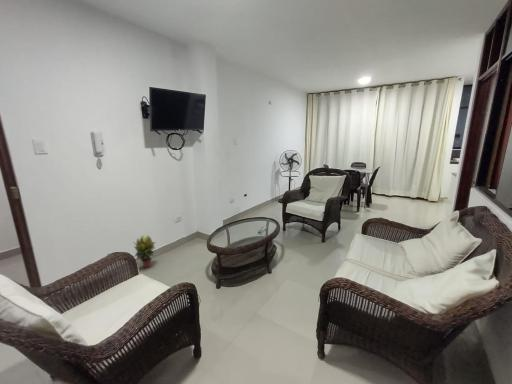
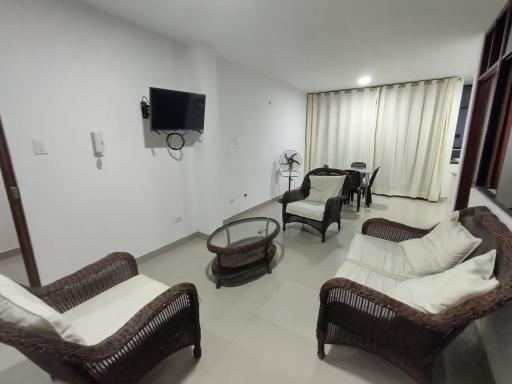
- potted plant (145, 251)
